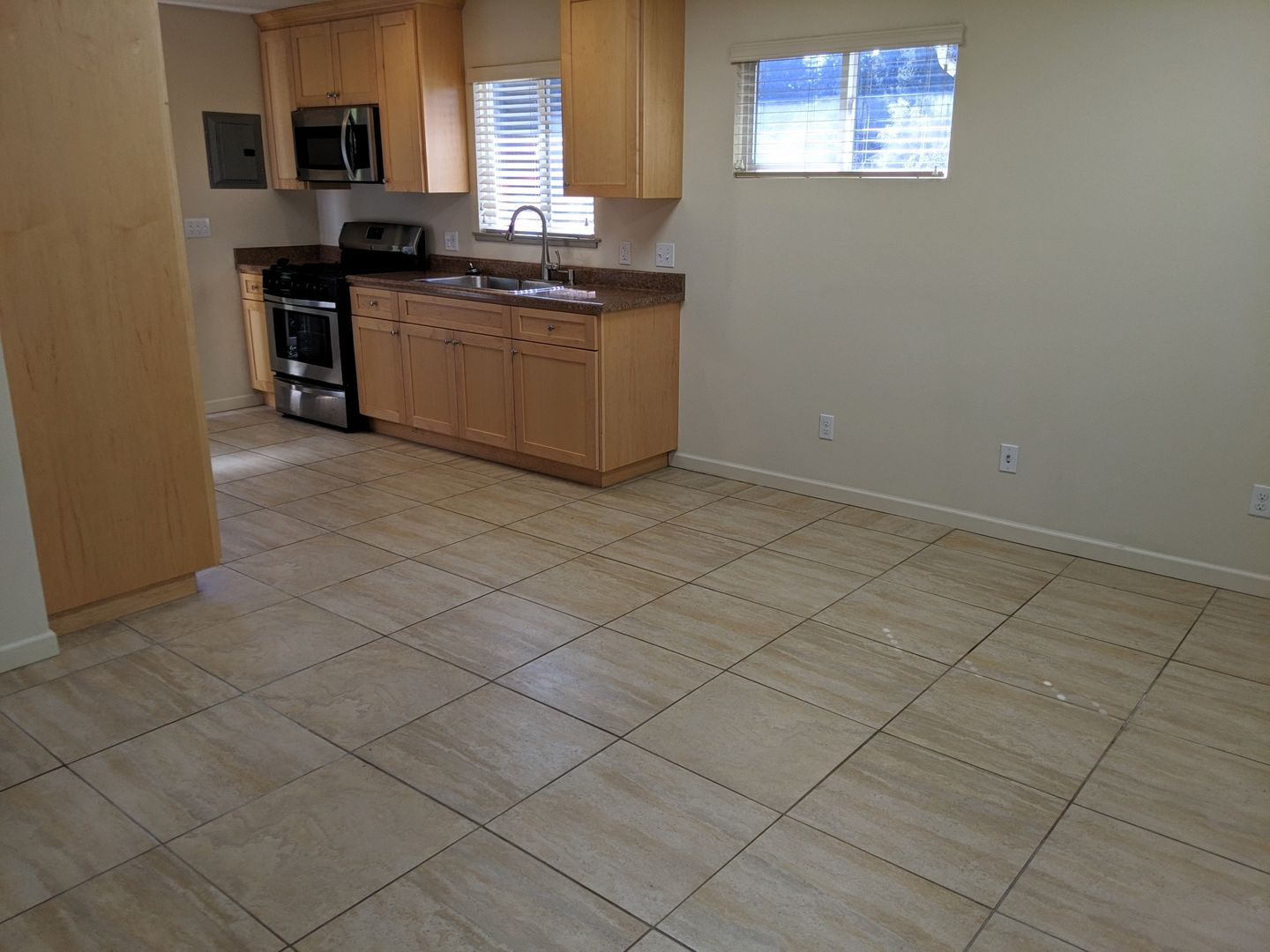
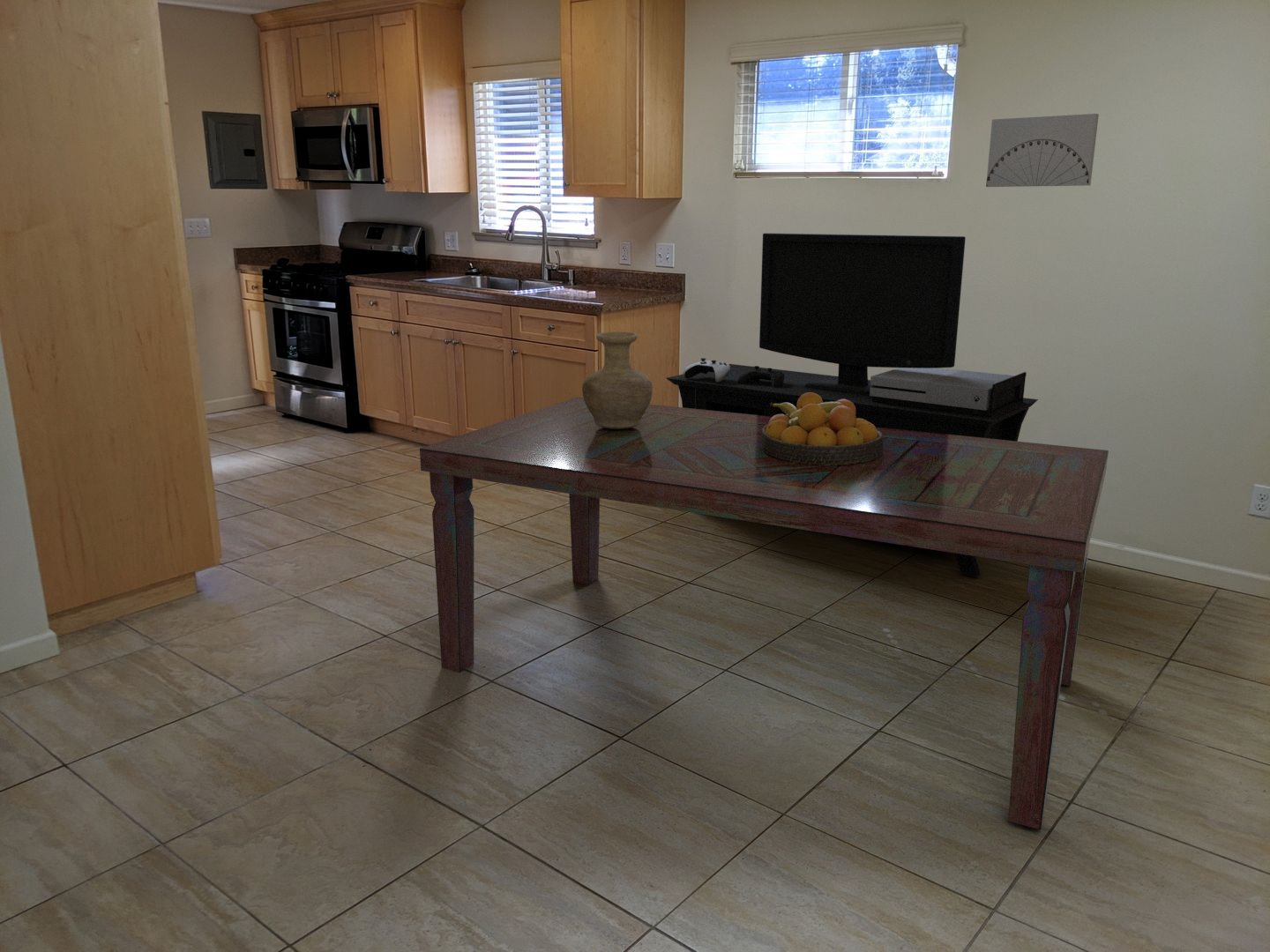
+ media console (840, 385)
+ vase (617, 381)
+ wall art (1040, 152)
+ fruit bowl (822, 423)
+ dining table (761, 523)
